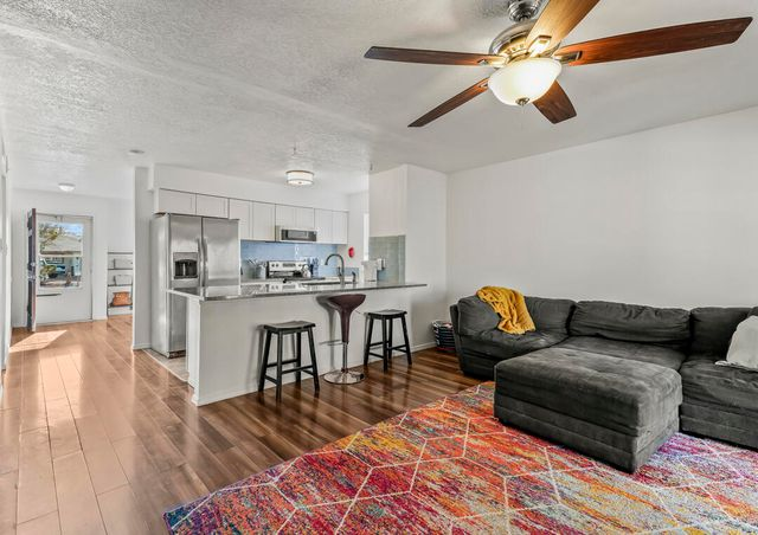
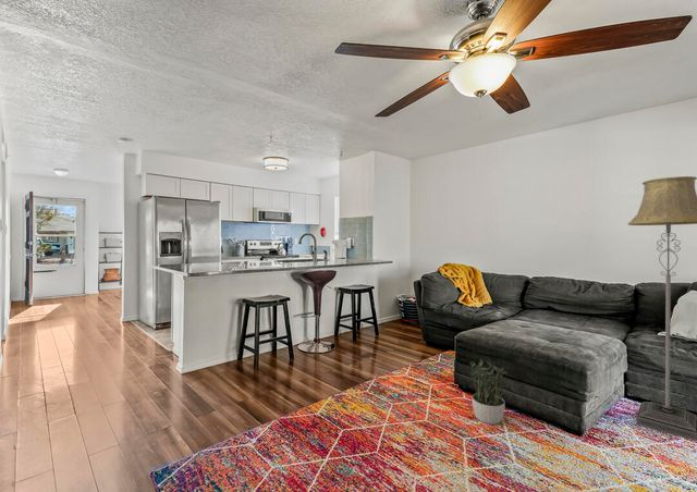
+ floor lamp (668, 302)
+ potted plant (487, 388)
